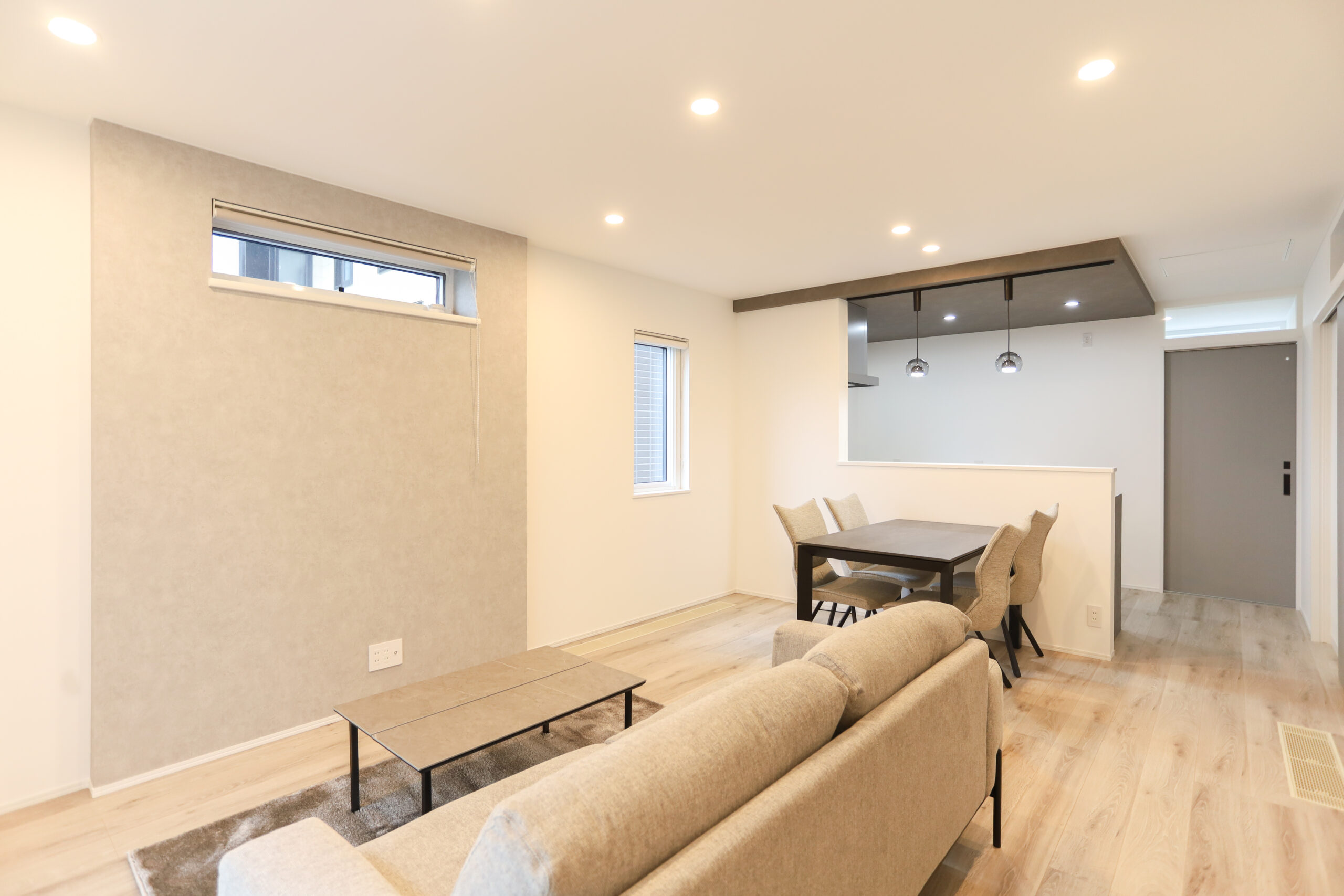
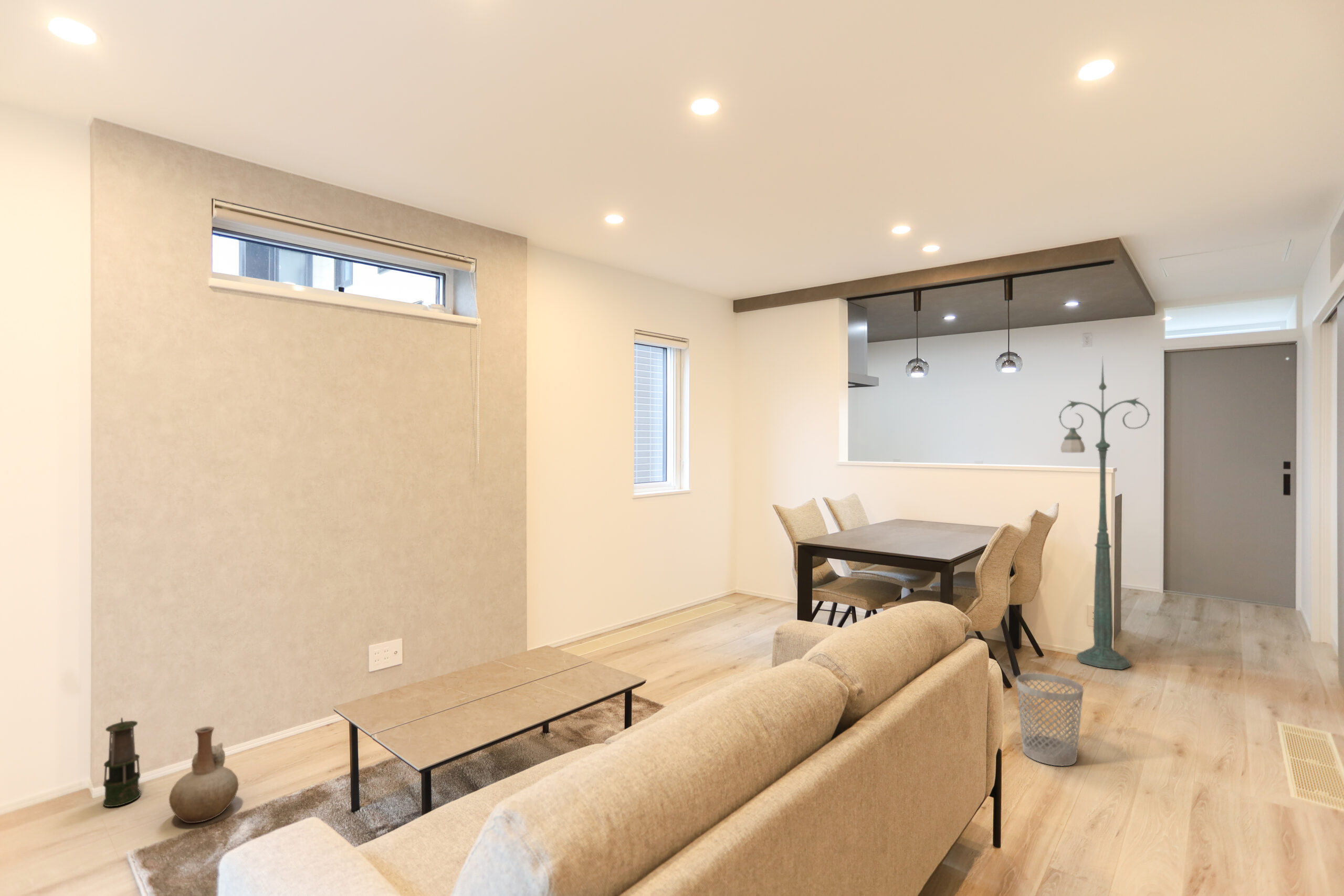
+ wastebasket (1049, 719)
+ lantern (122, 758)
+ floor lamp (1102, 508)
+ vase (205, 768)
